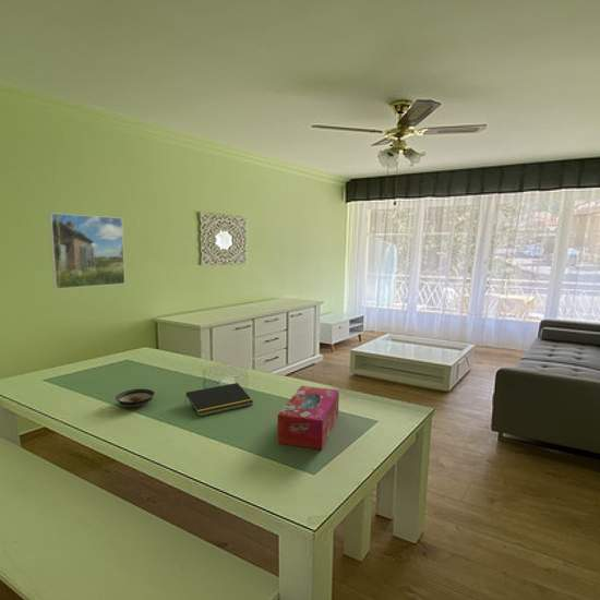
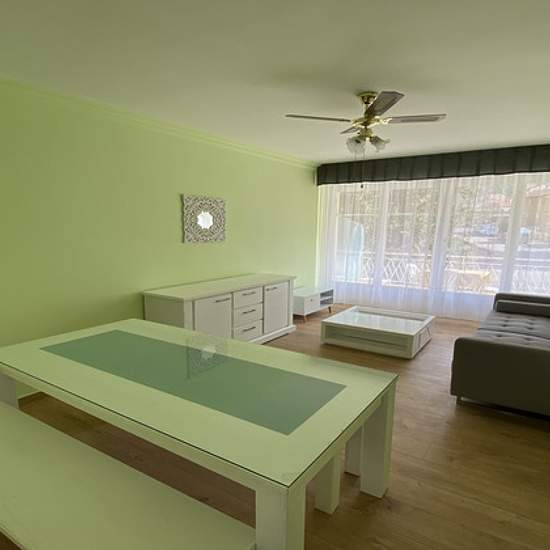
- saucer (135, 399)
- notepad (219, 398)
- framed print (89, 251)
- tissue box (310, 413)
